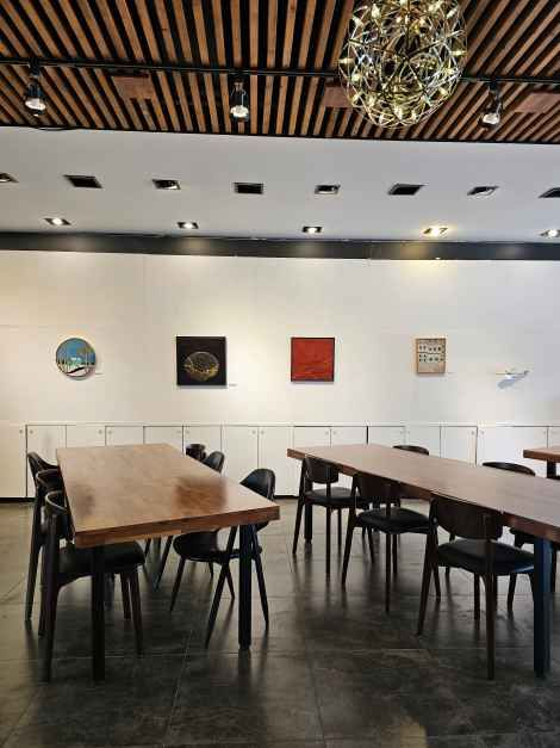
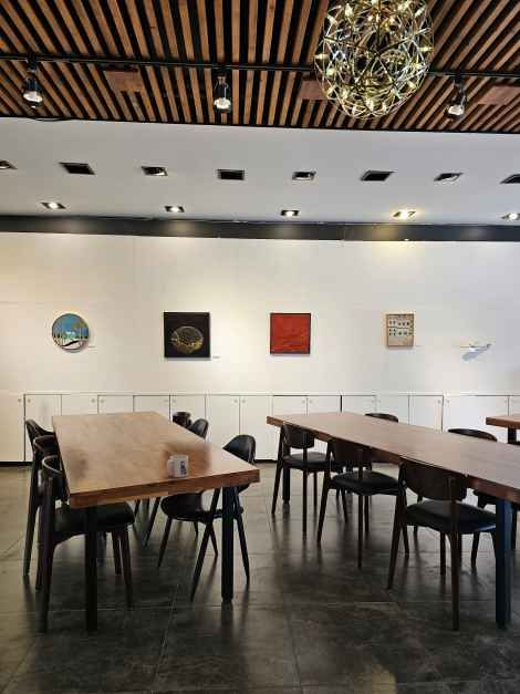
+ mug (176, 466)
